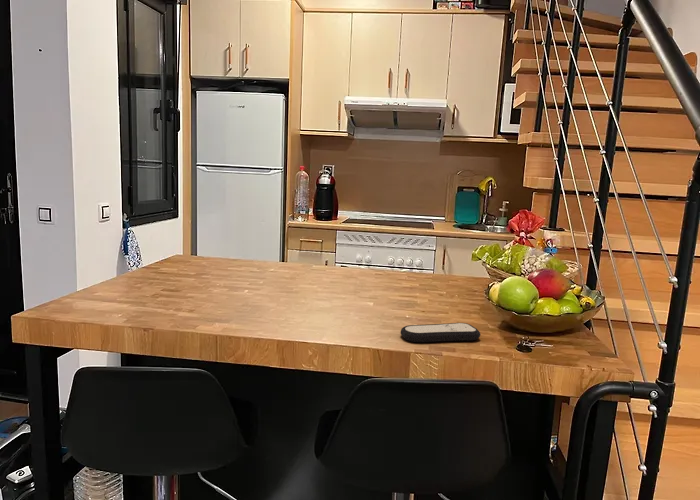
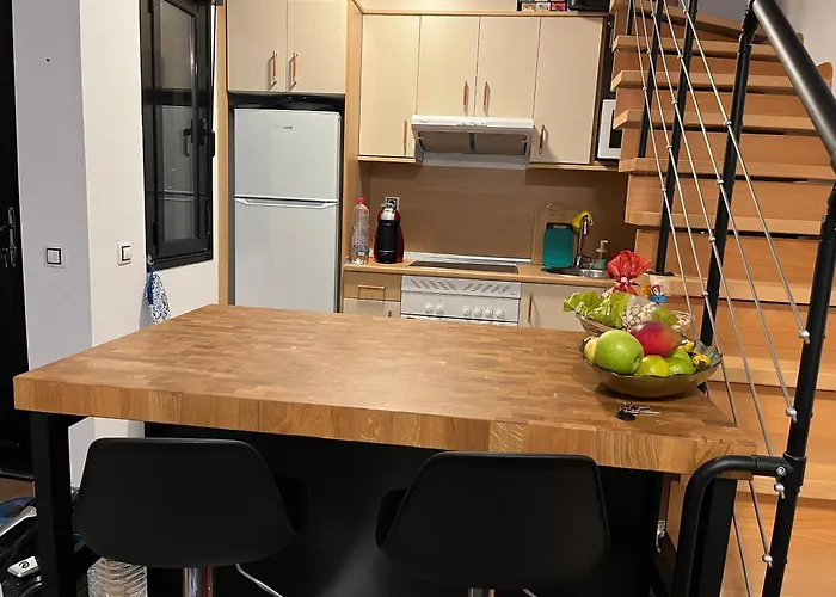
- remote control (439, 332)
